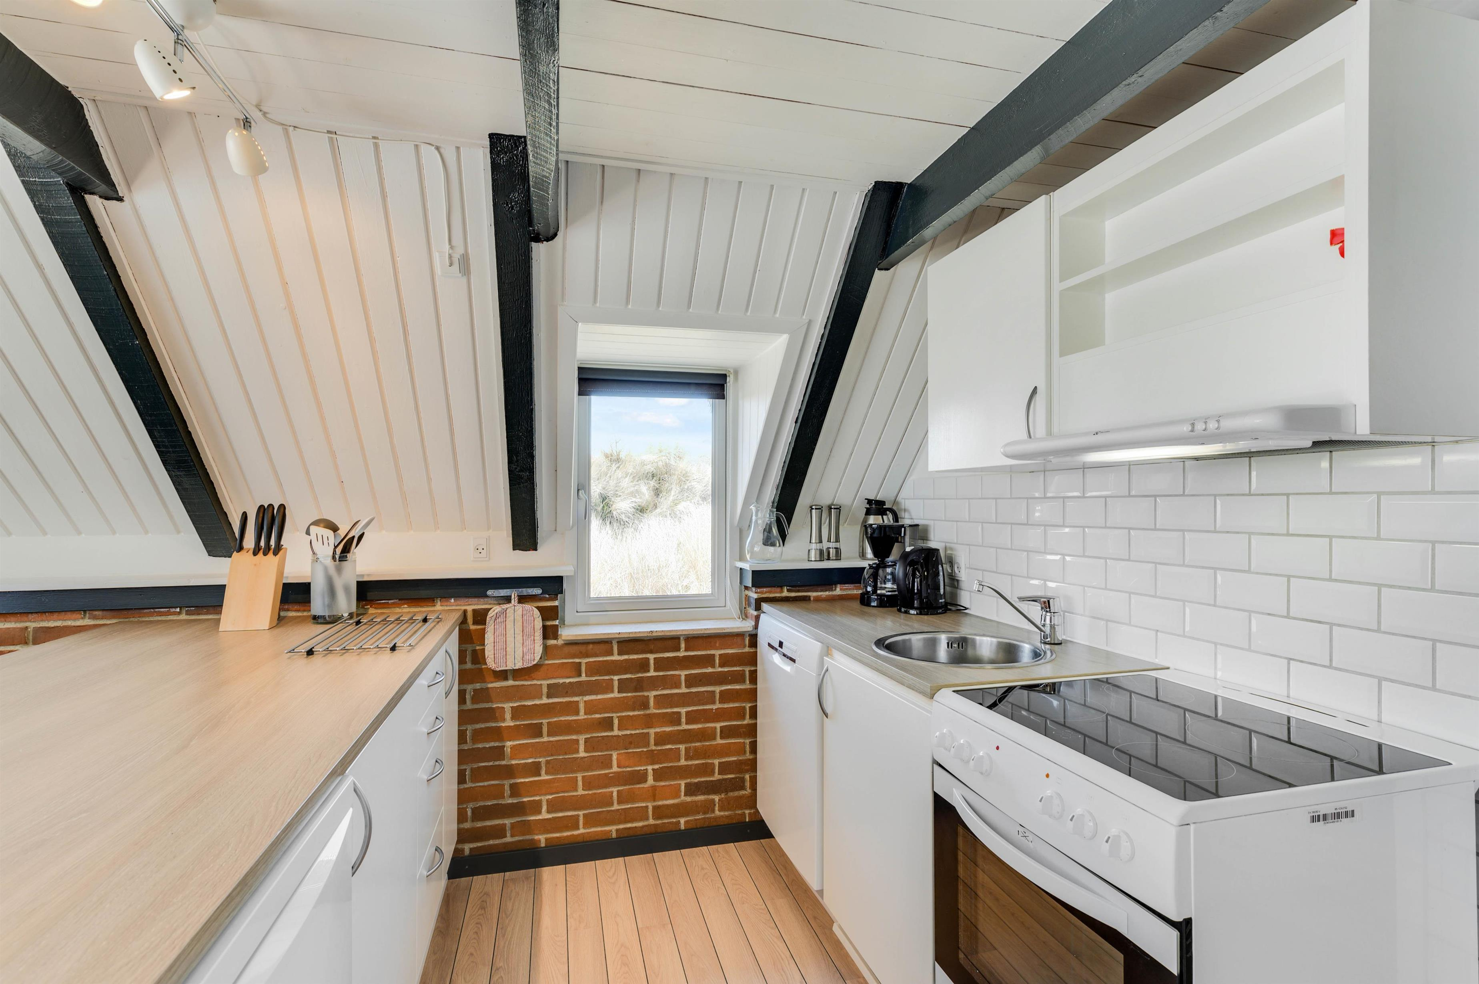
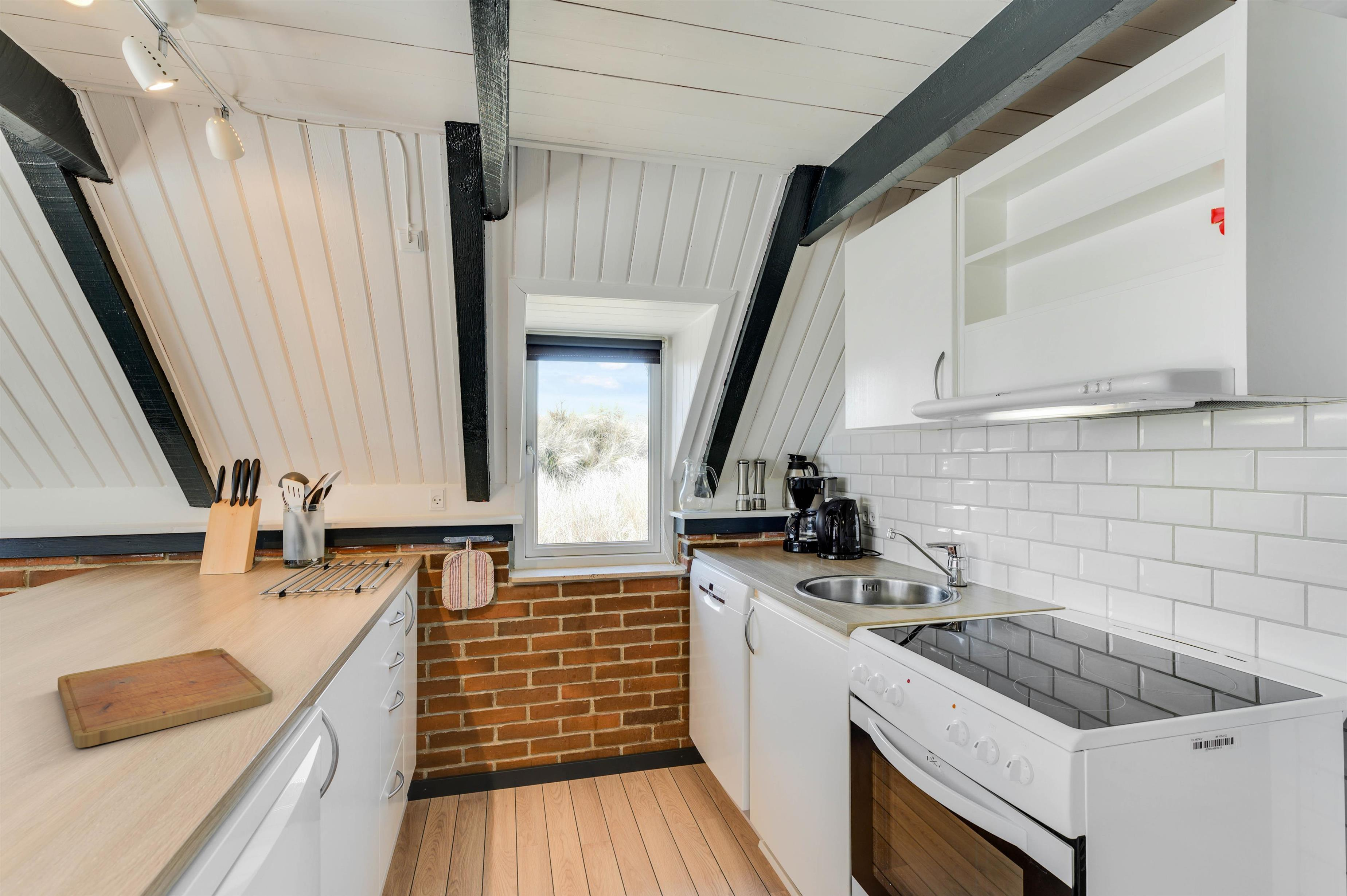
+ cutting board (162, 689)
